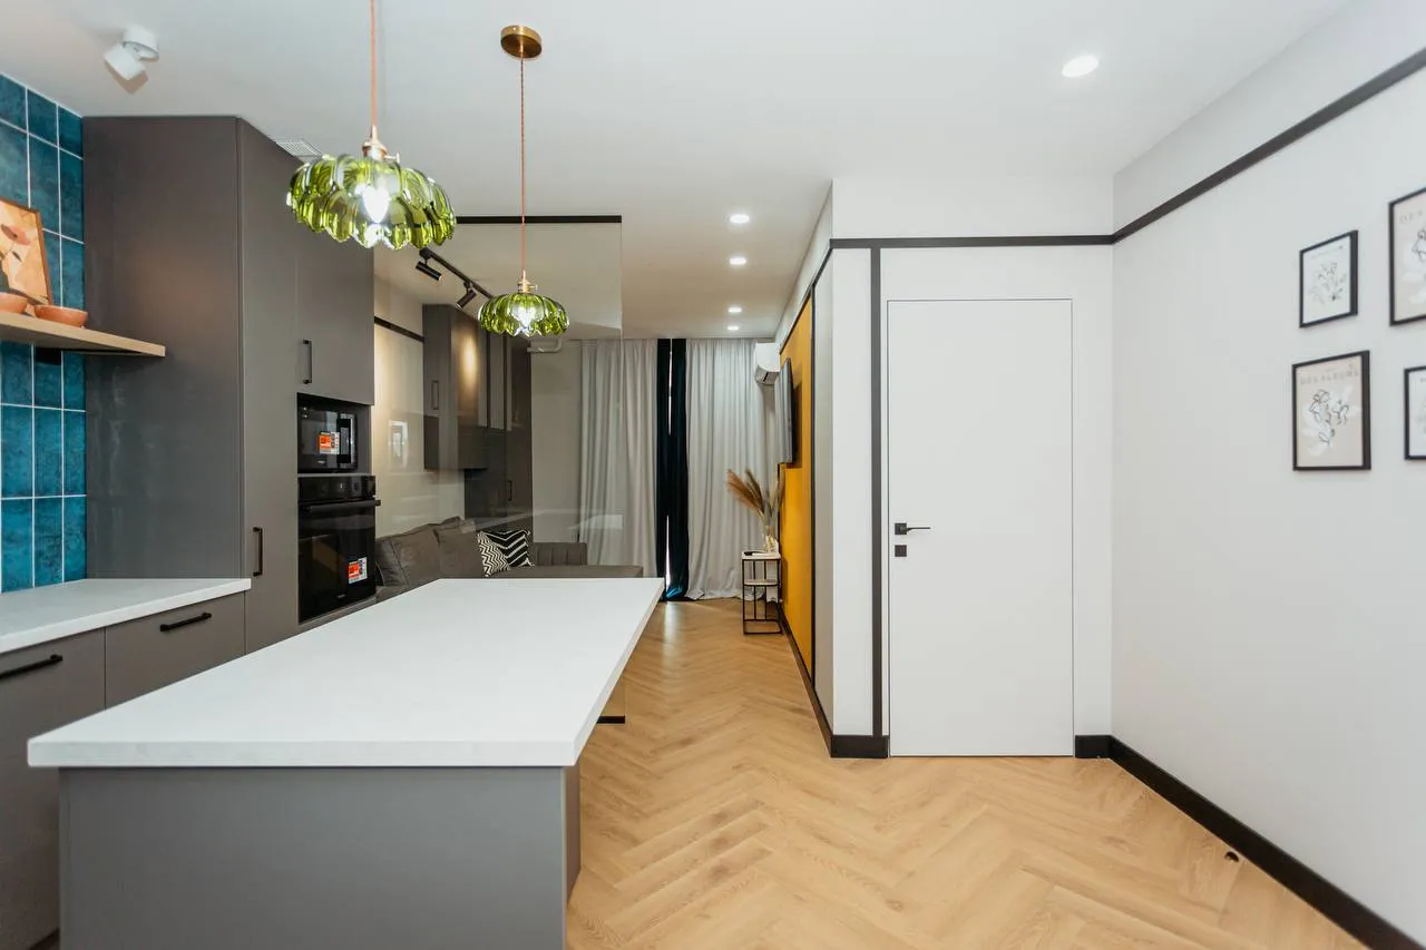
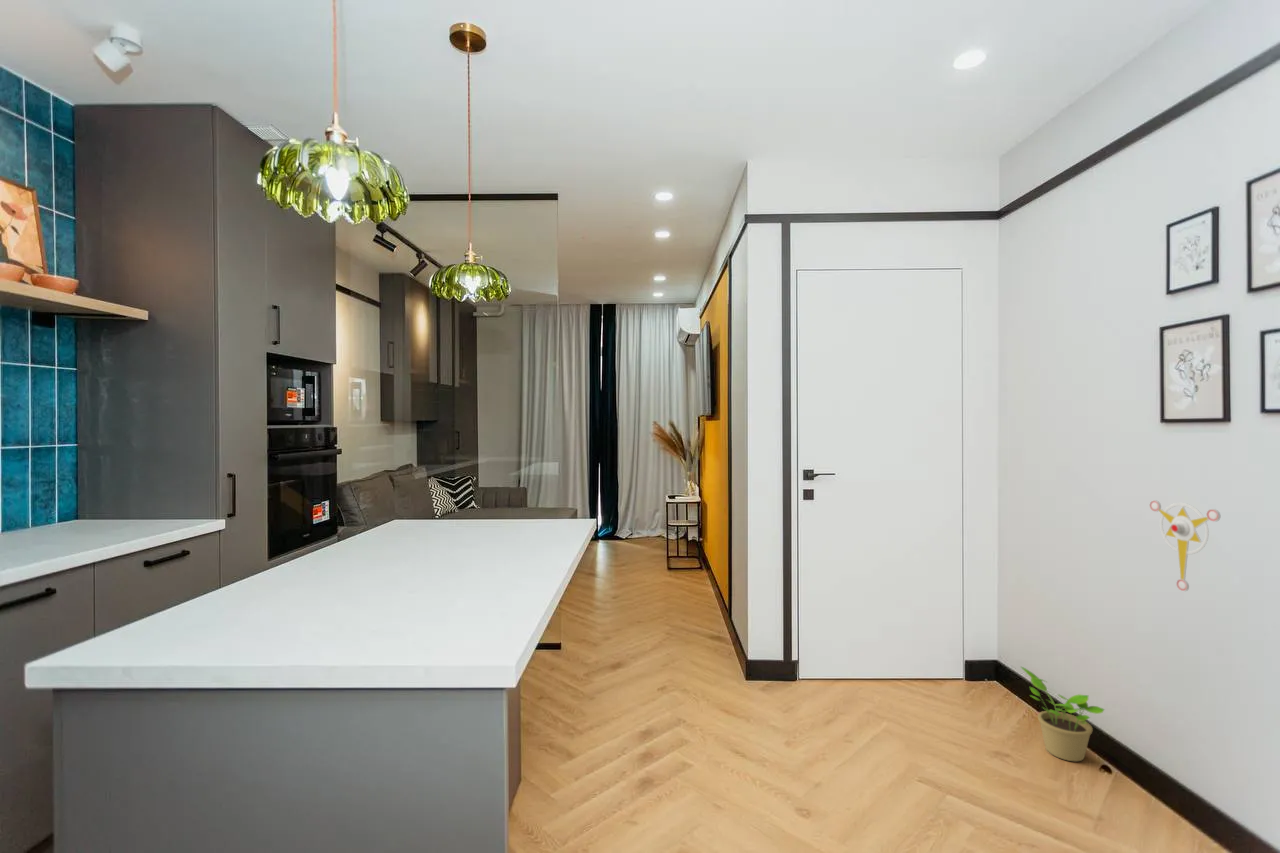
+ potted plant (1063, 714)
+ wall ornament (1178, 546)
